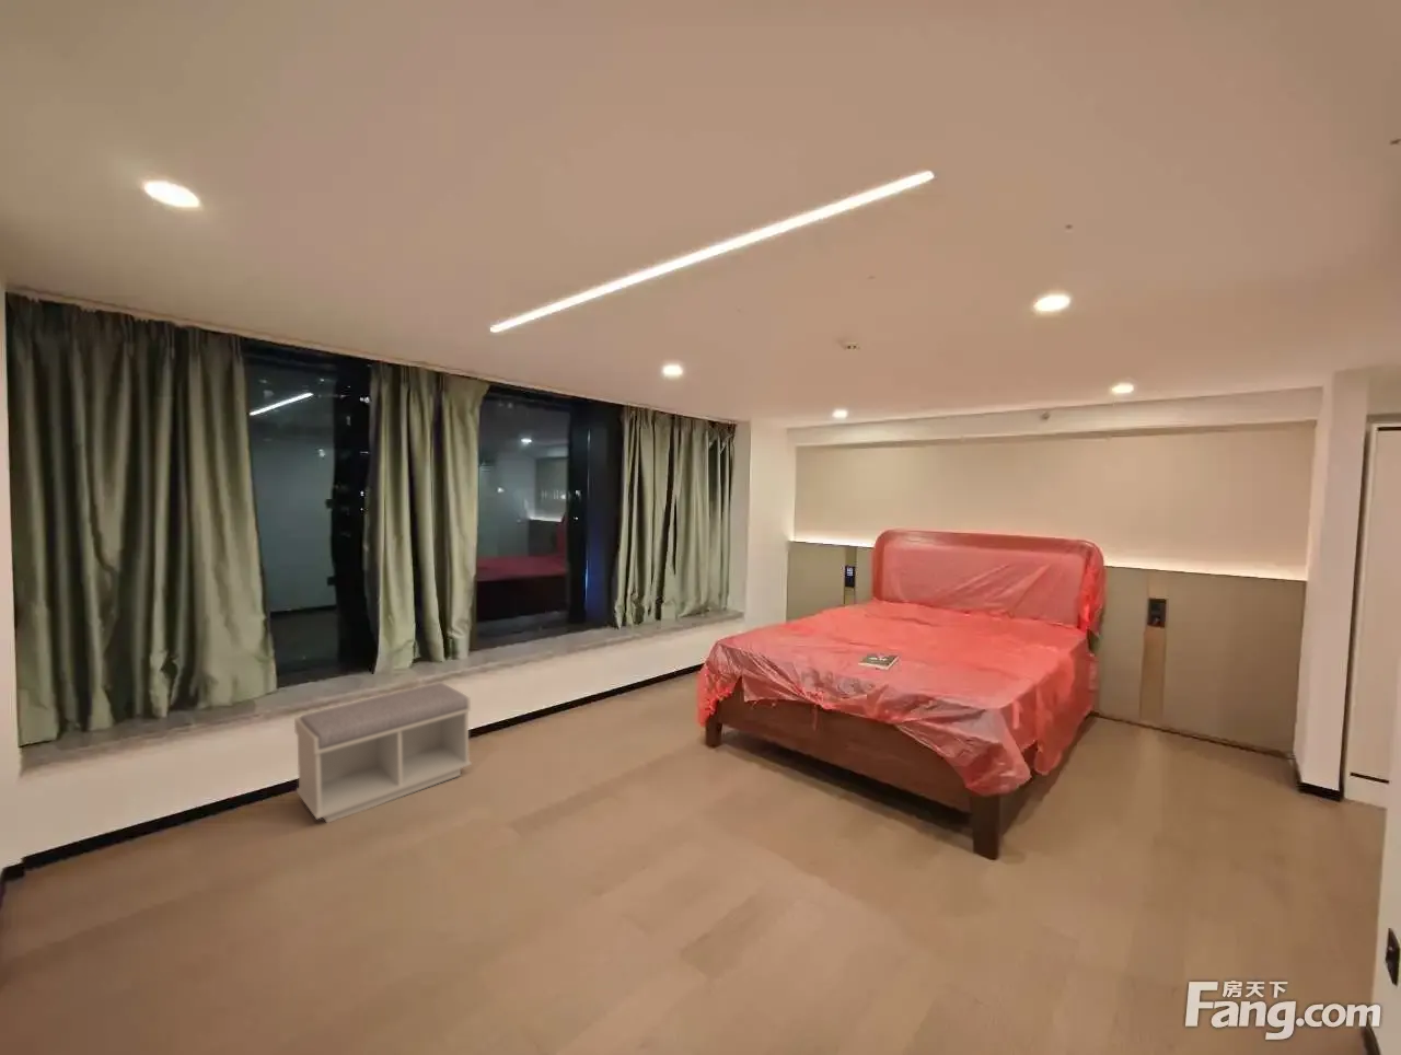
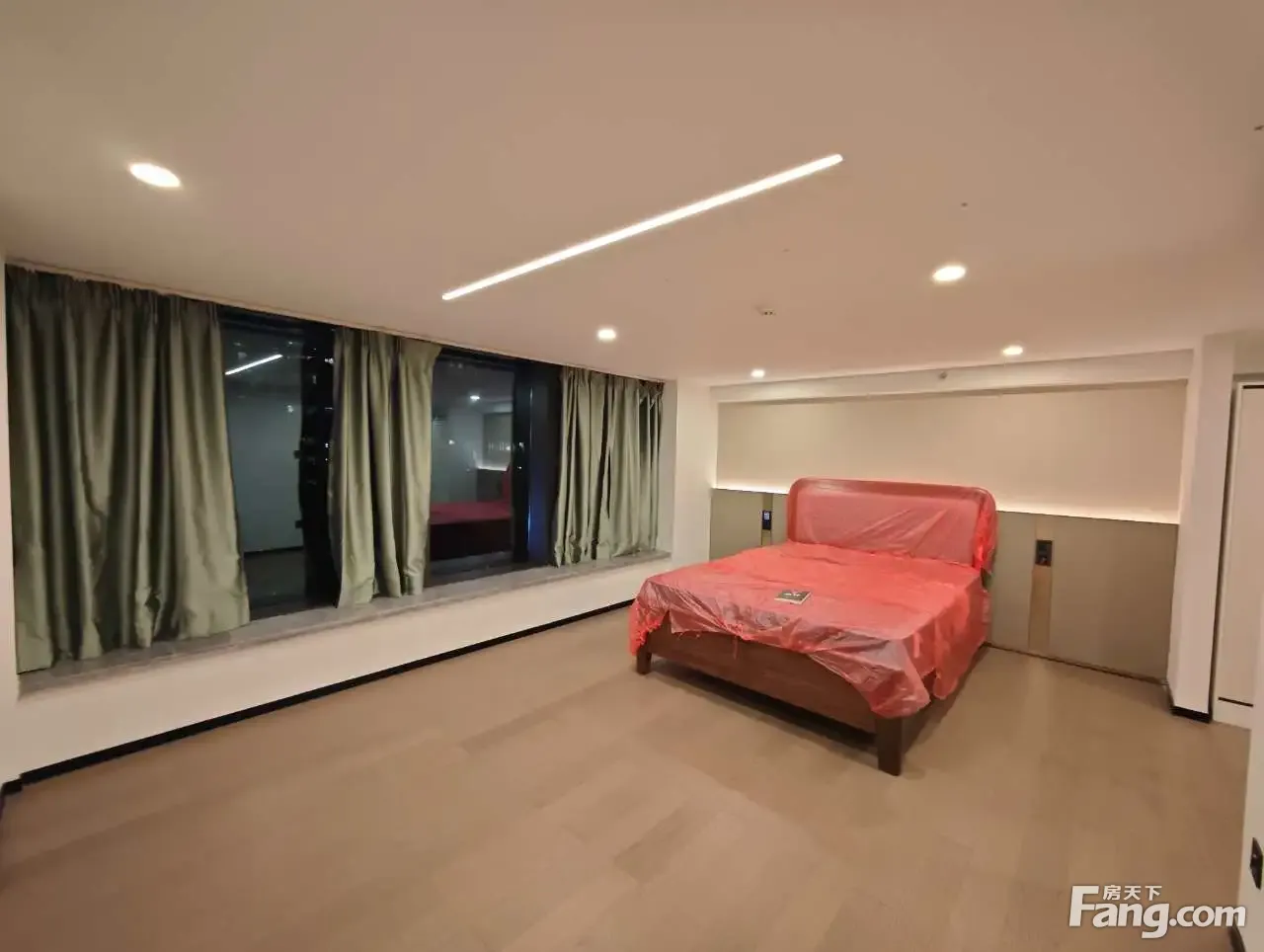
- bench (388, 745)
